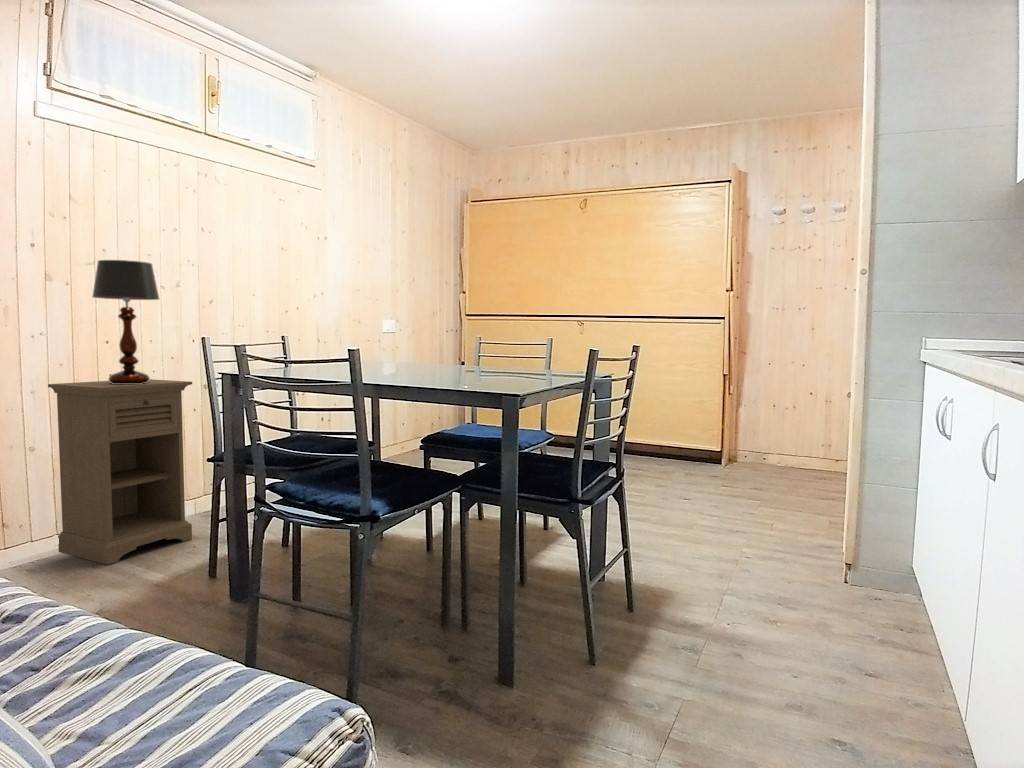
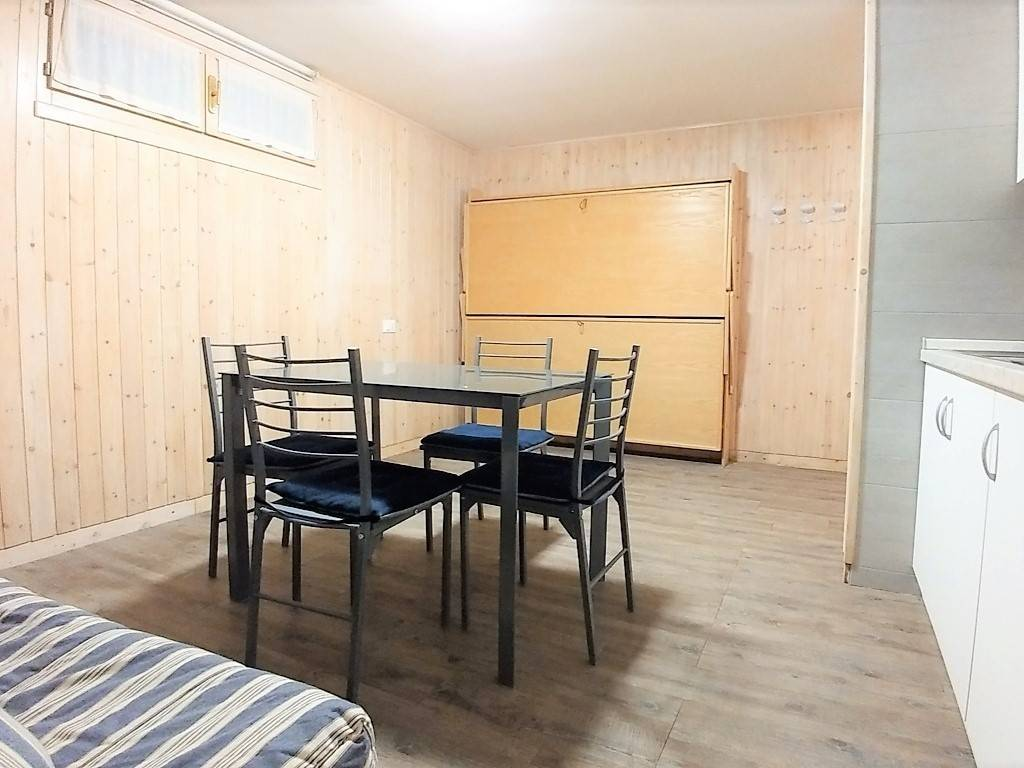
- nightstand (125, 464)
- table lamp (127, 322)
